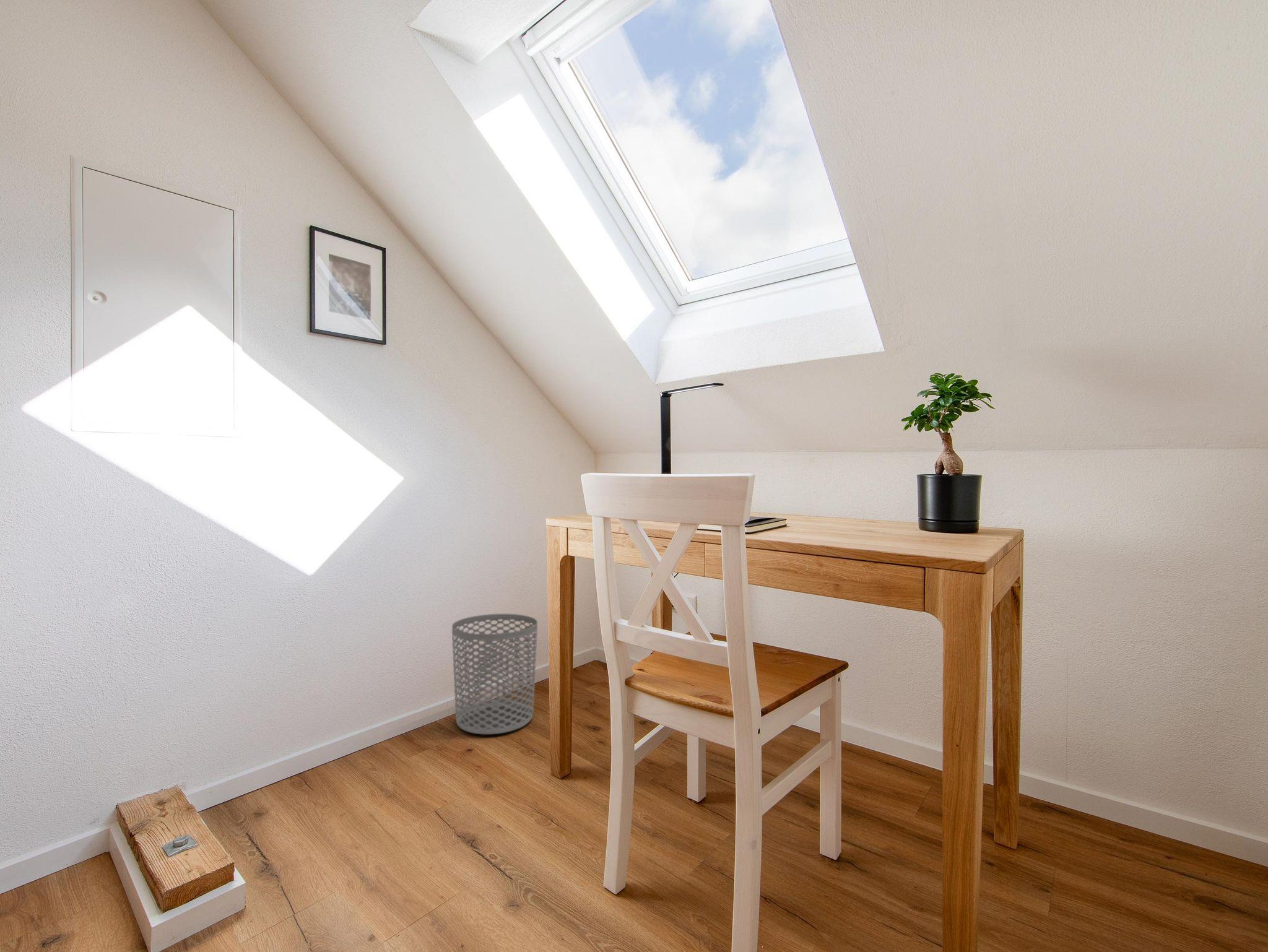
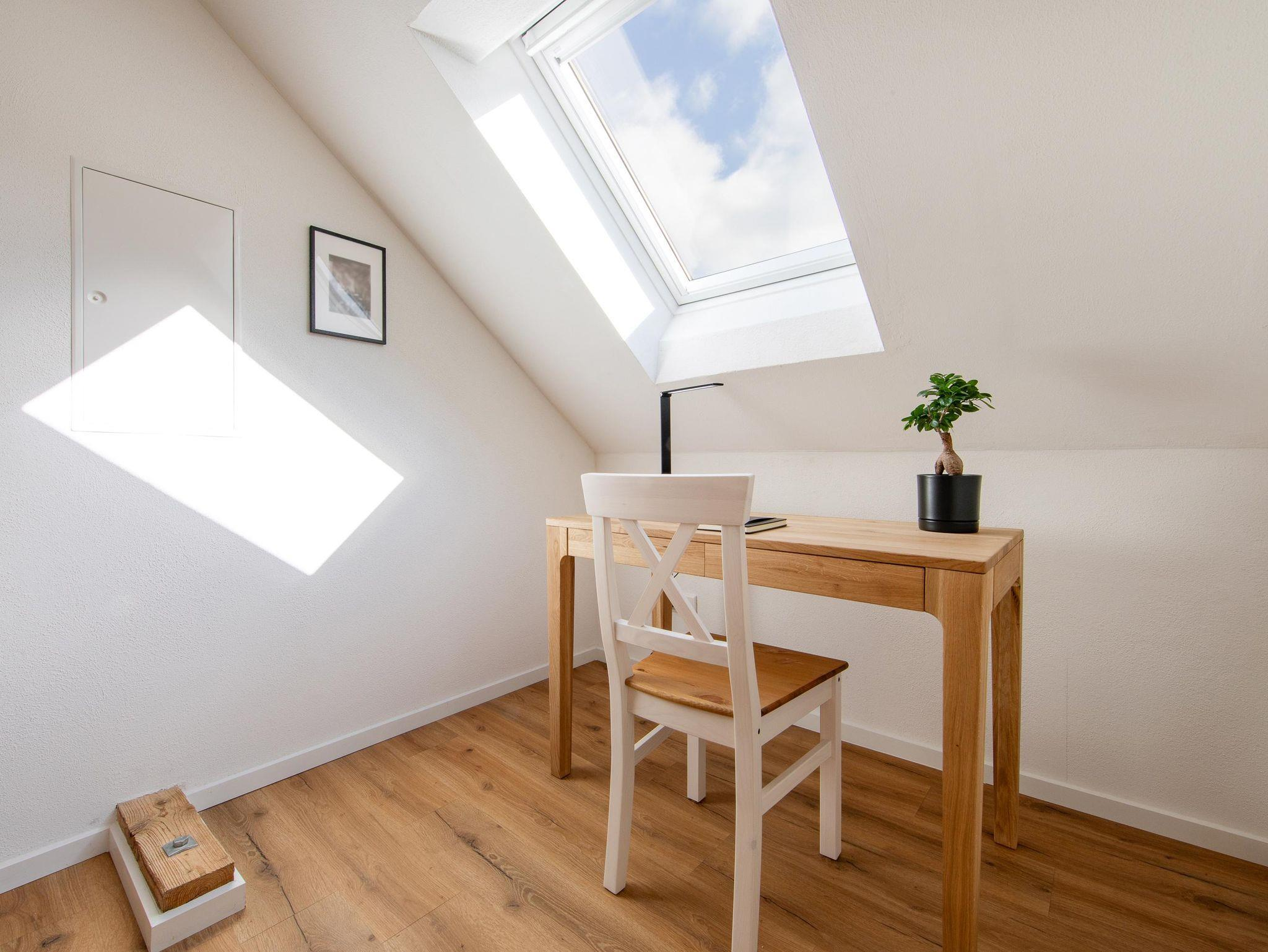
- waste bin (495, 670)
